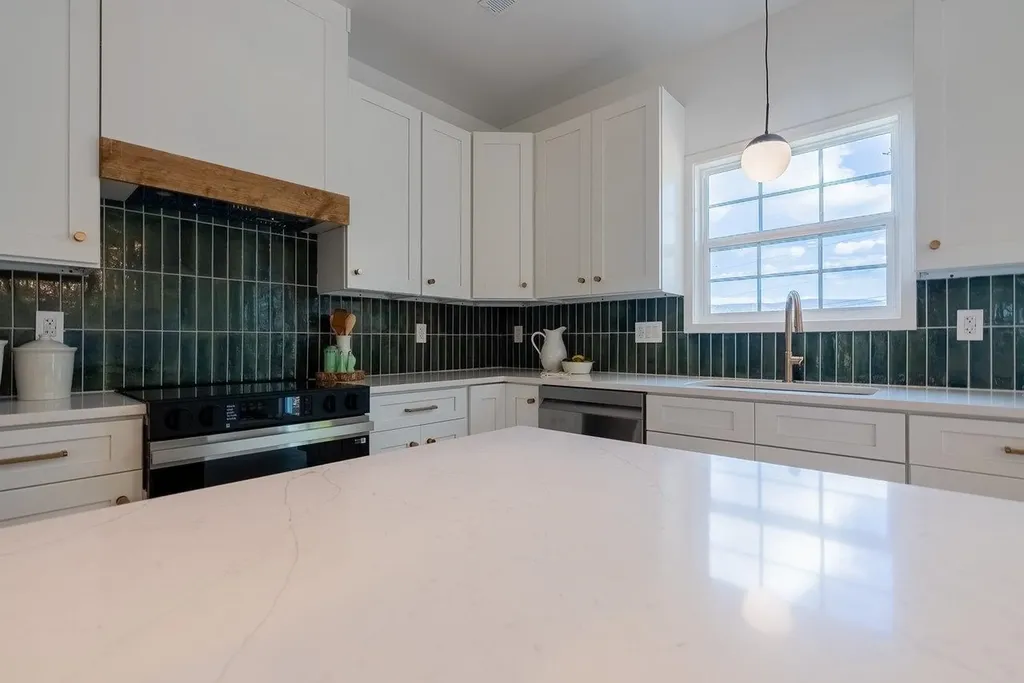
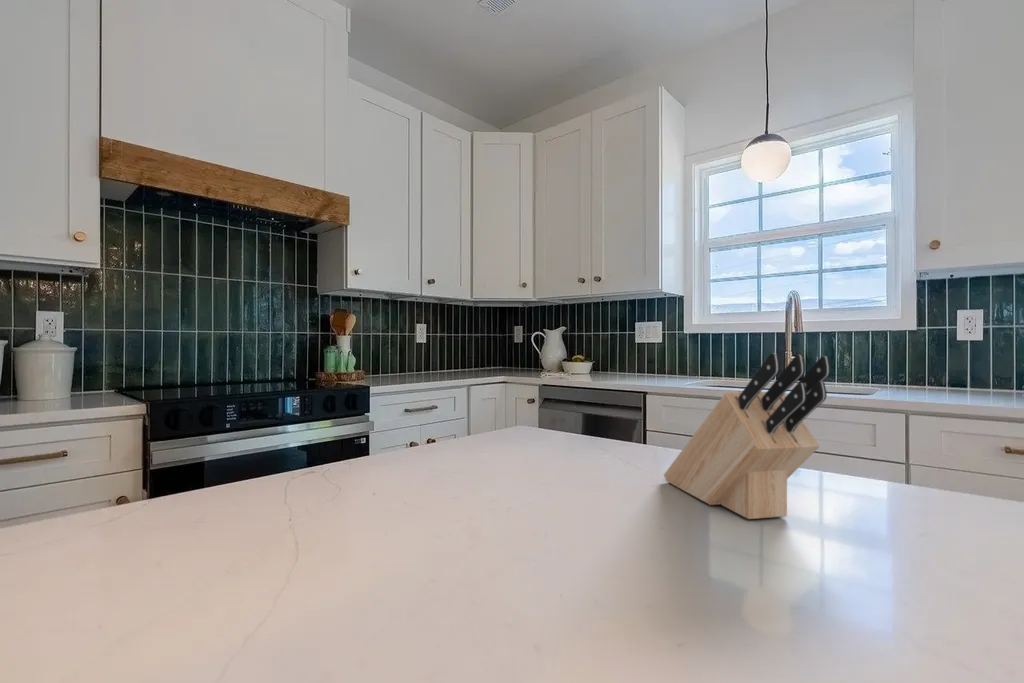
+ knife block (739, 427)
